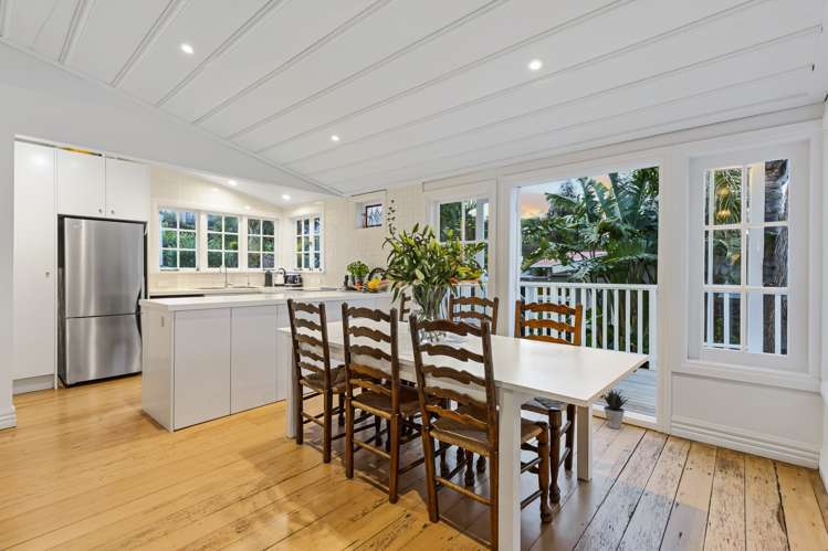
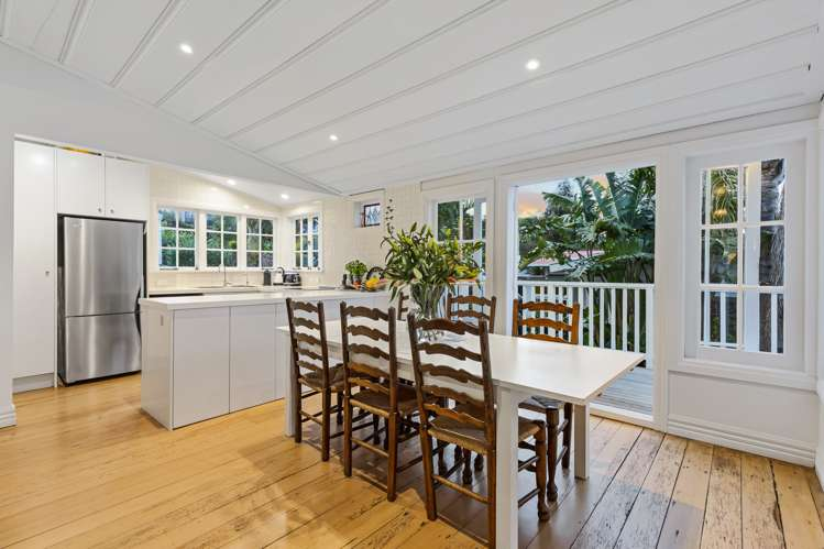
- potted plant (612, 406)
